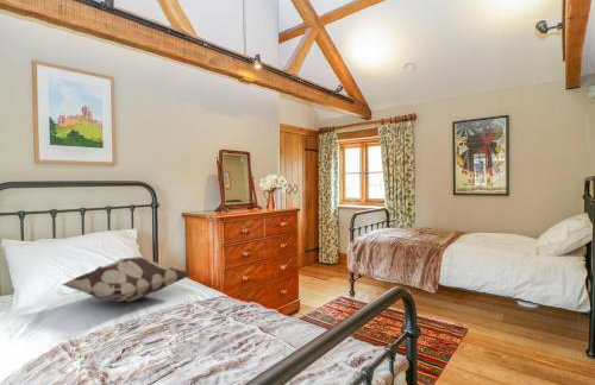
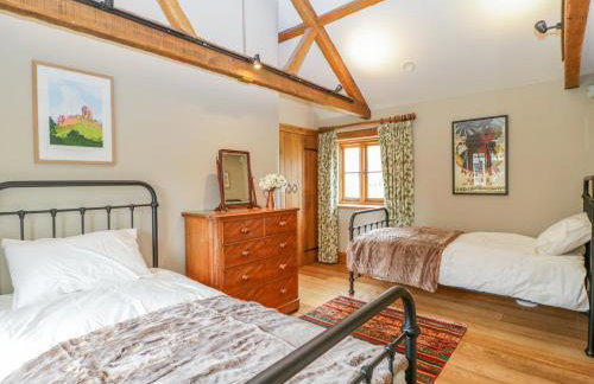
- decorative pillow (129, 279)
